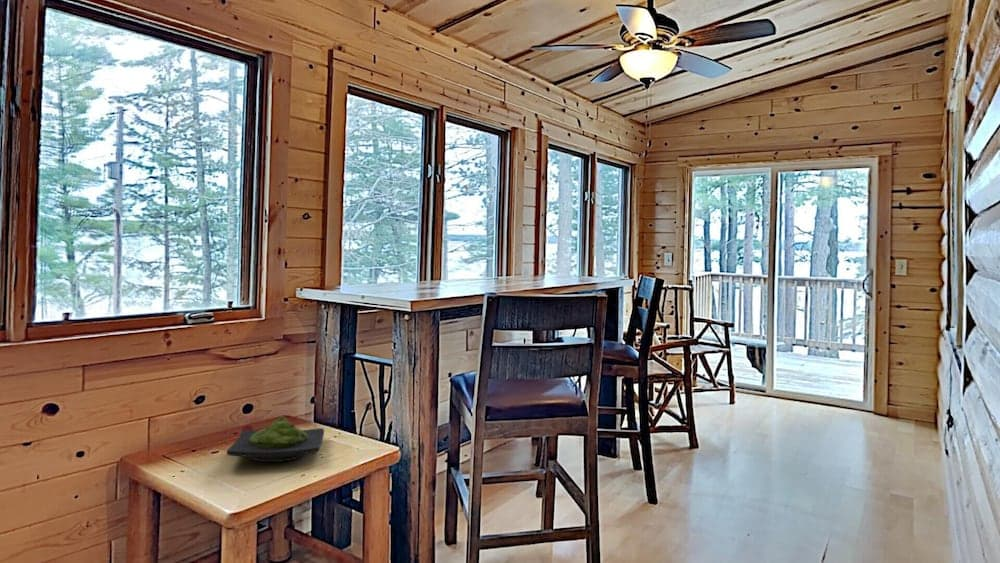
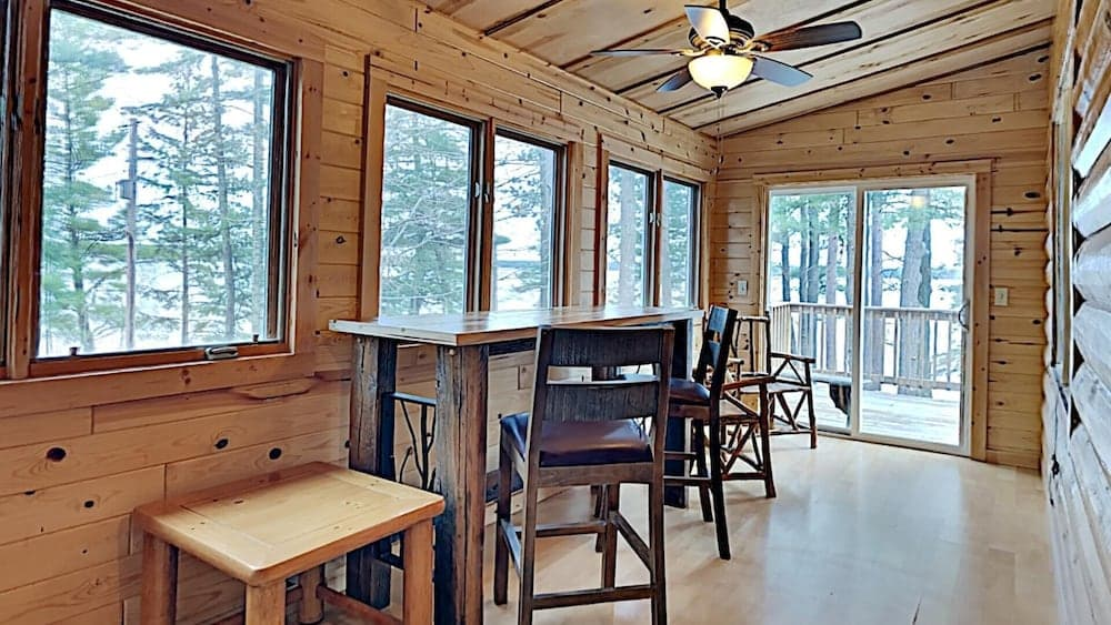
- wasabi (278, 435)
